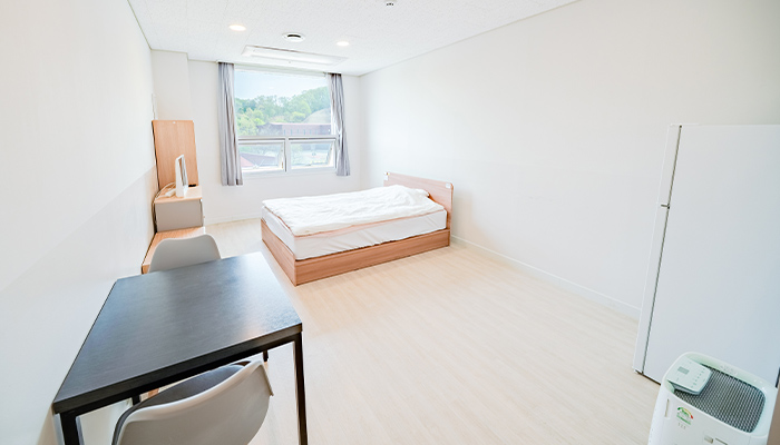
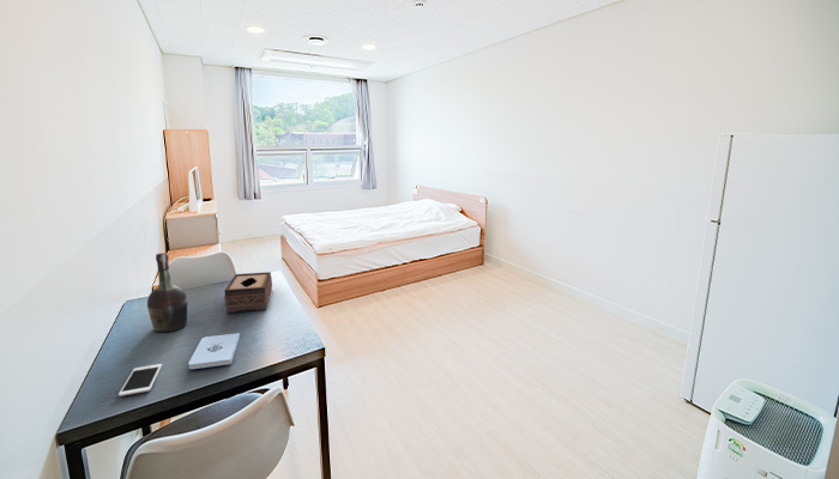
+ tissue box (249, 290)
+ cognac bottle (165, 290)
+ notepad (216, 350)
+ cell phone (141, 378)
